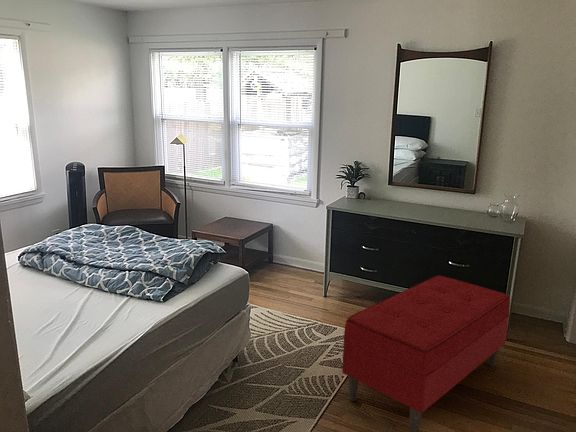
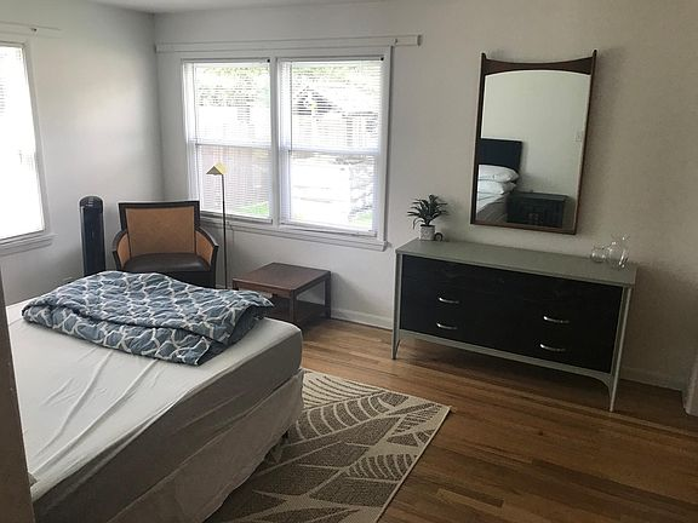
- bench (430, 343)
